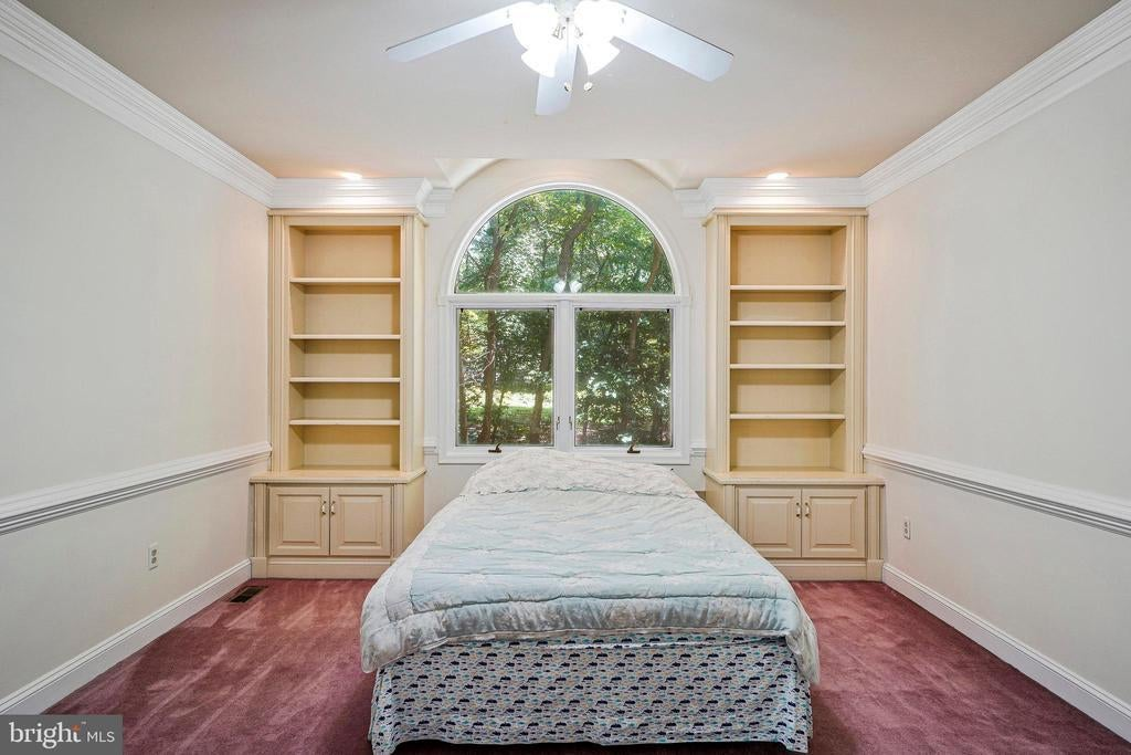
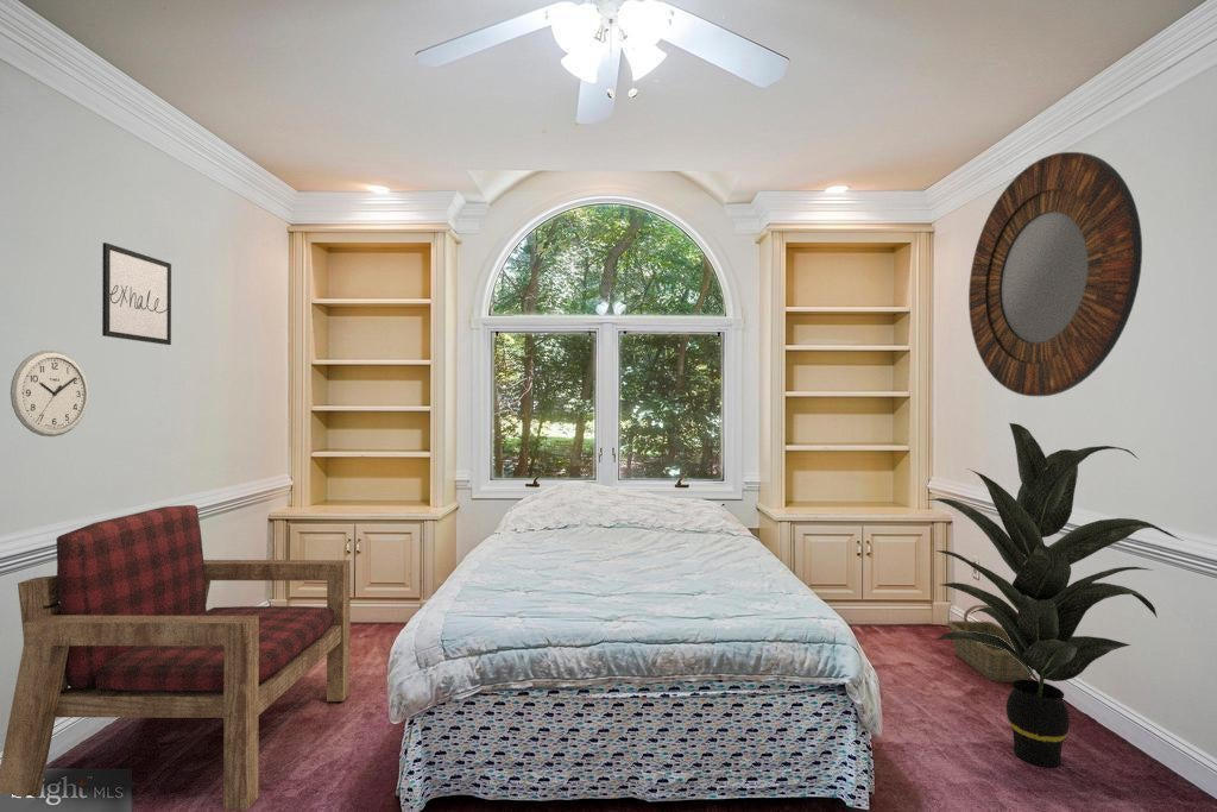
+ wall art (139, 297)
+ indoor plant (1038, 586)
+ basket (991, 635)
+ wall clock (53, 394)
+ armchair (201, 628)
+ home mirror (1039, 278)
